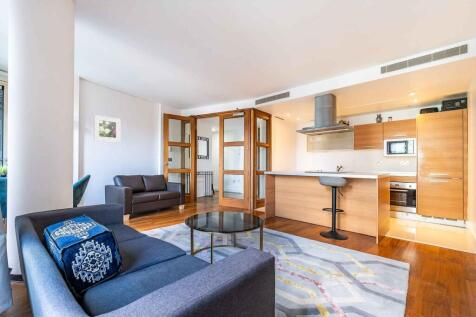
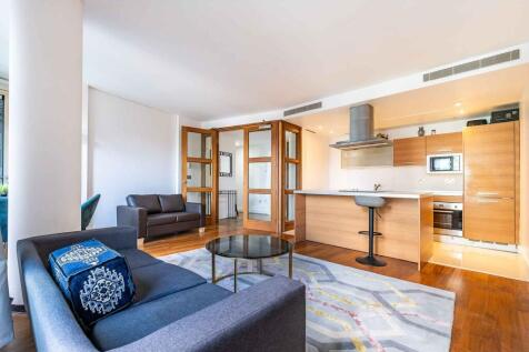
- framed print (107, 129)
